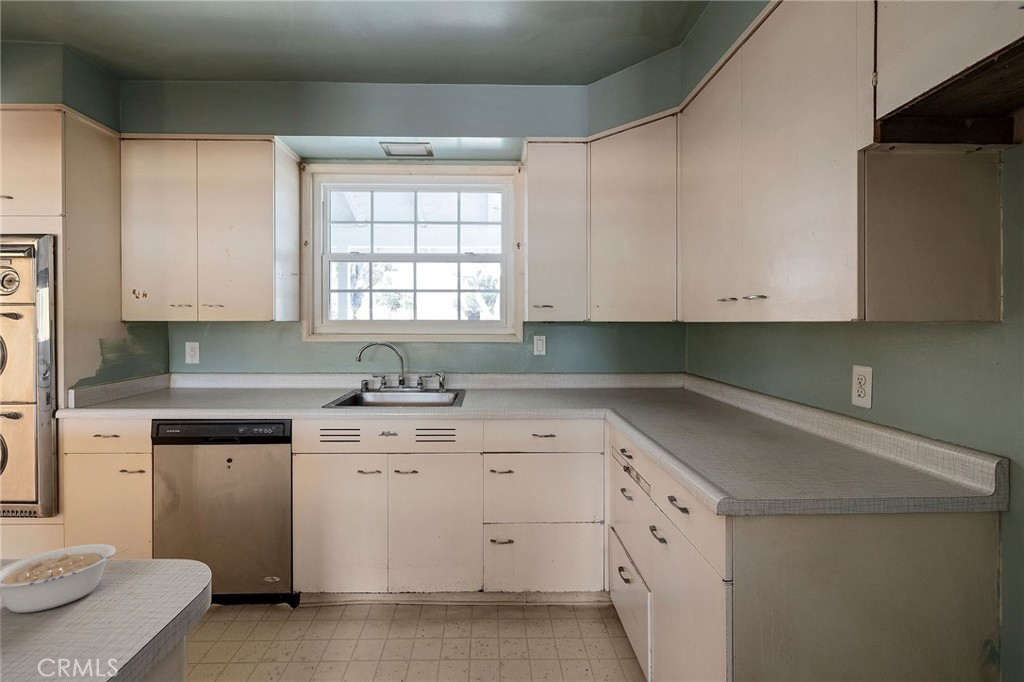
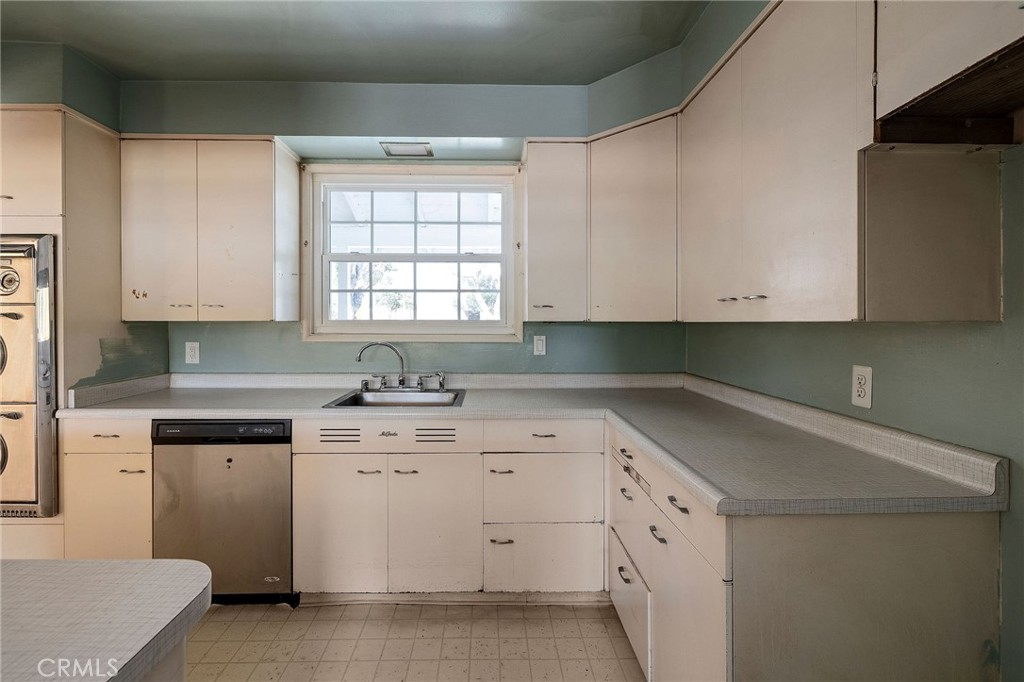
- legume (60, 574)
